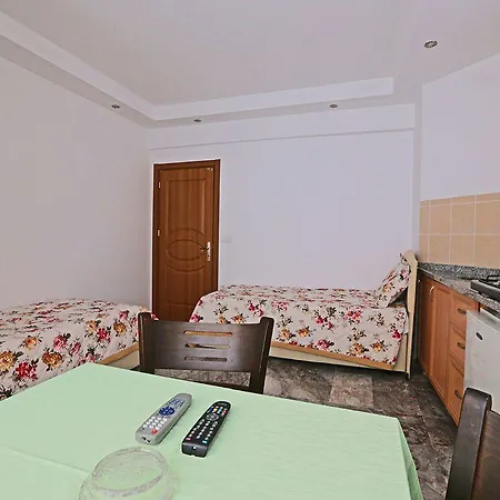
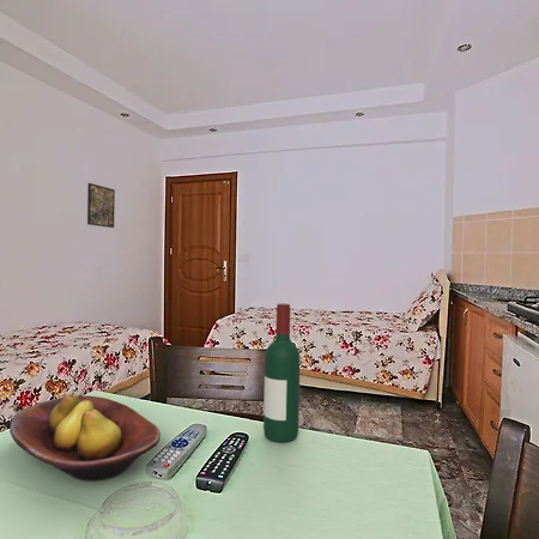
+ wine bottle (281, 369)
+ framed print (101, 206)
+ fruit bowl (83, 426)
